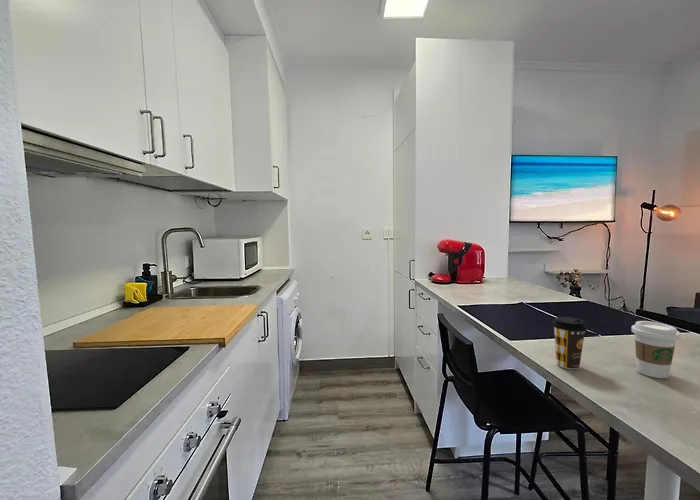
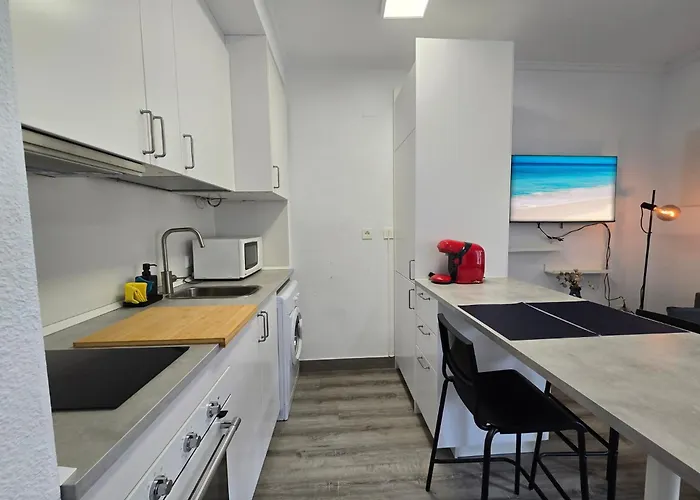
- coffee cup (654, 349)
- coffee cup (568, 342)
